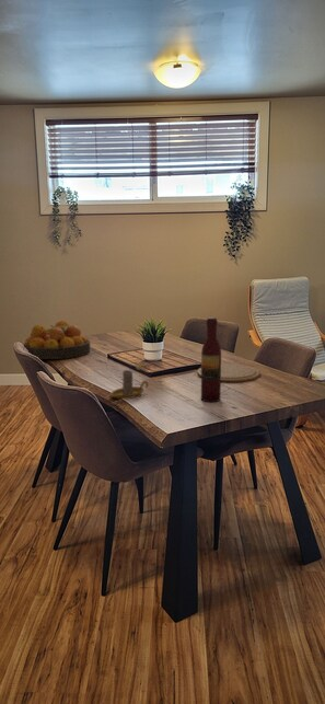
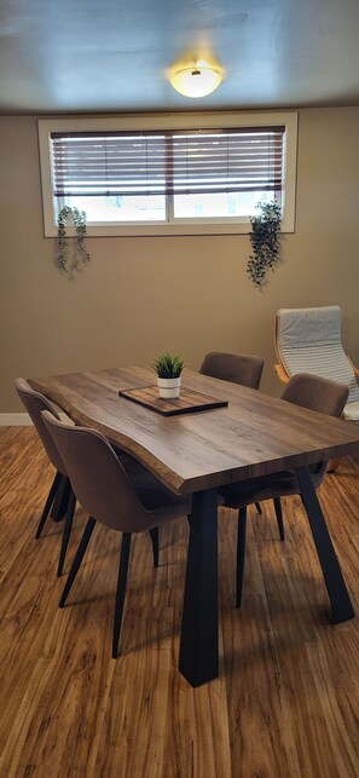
- candle holder (129, 381)
- plate (228, 371)
- fruit bowl (56, 337)
- wine bottle (211, 359)
